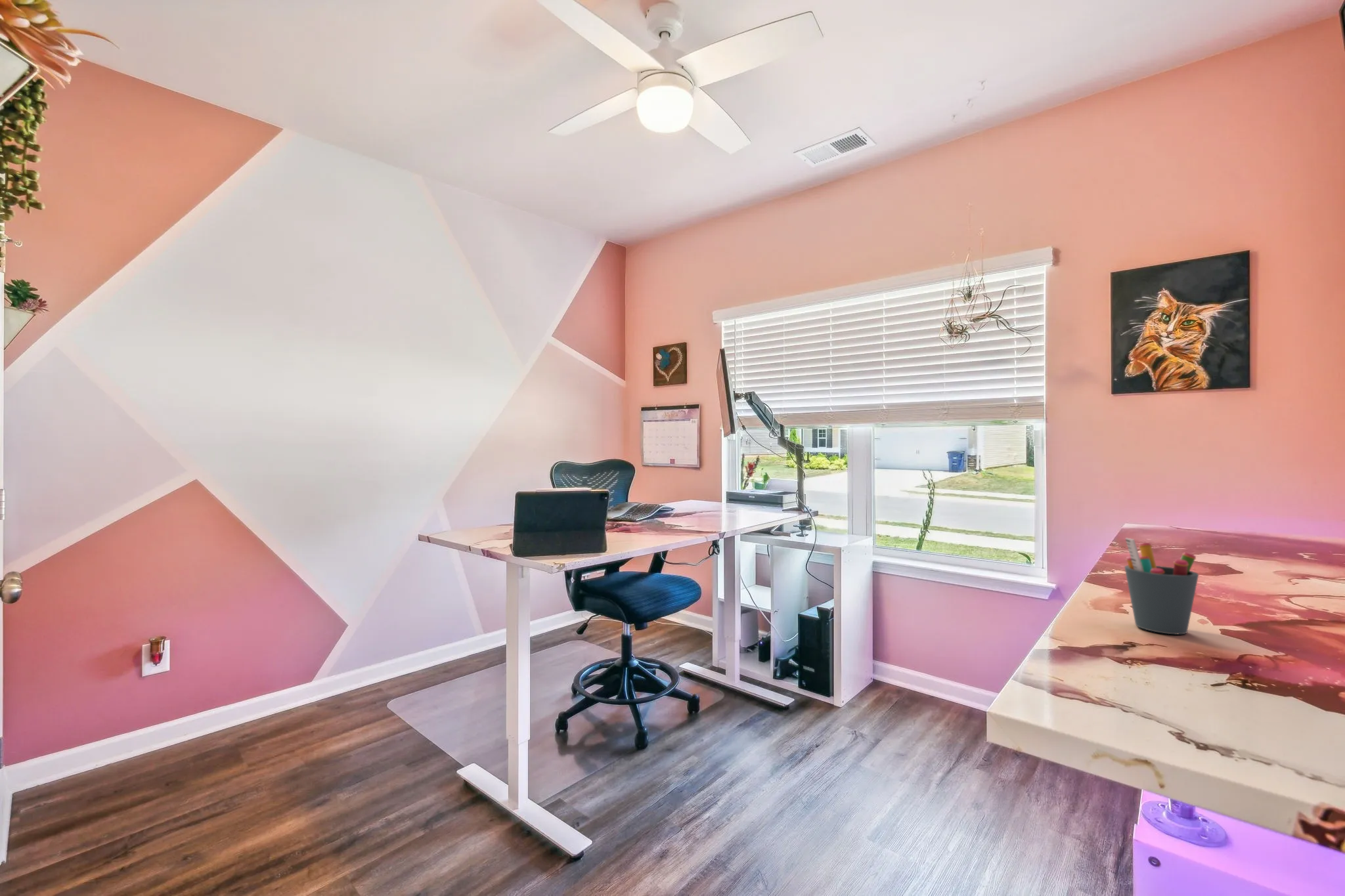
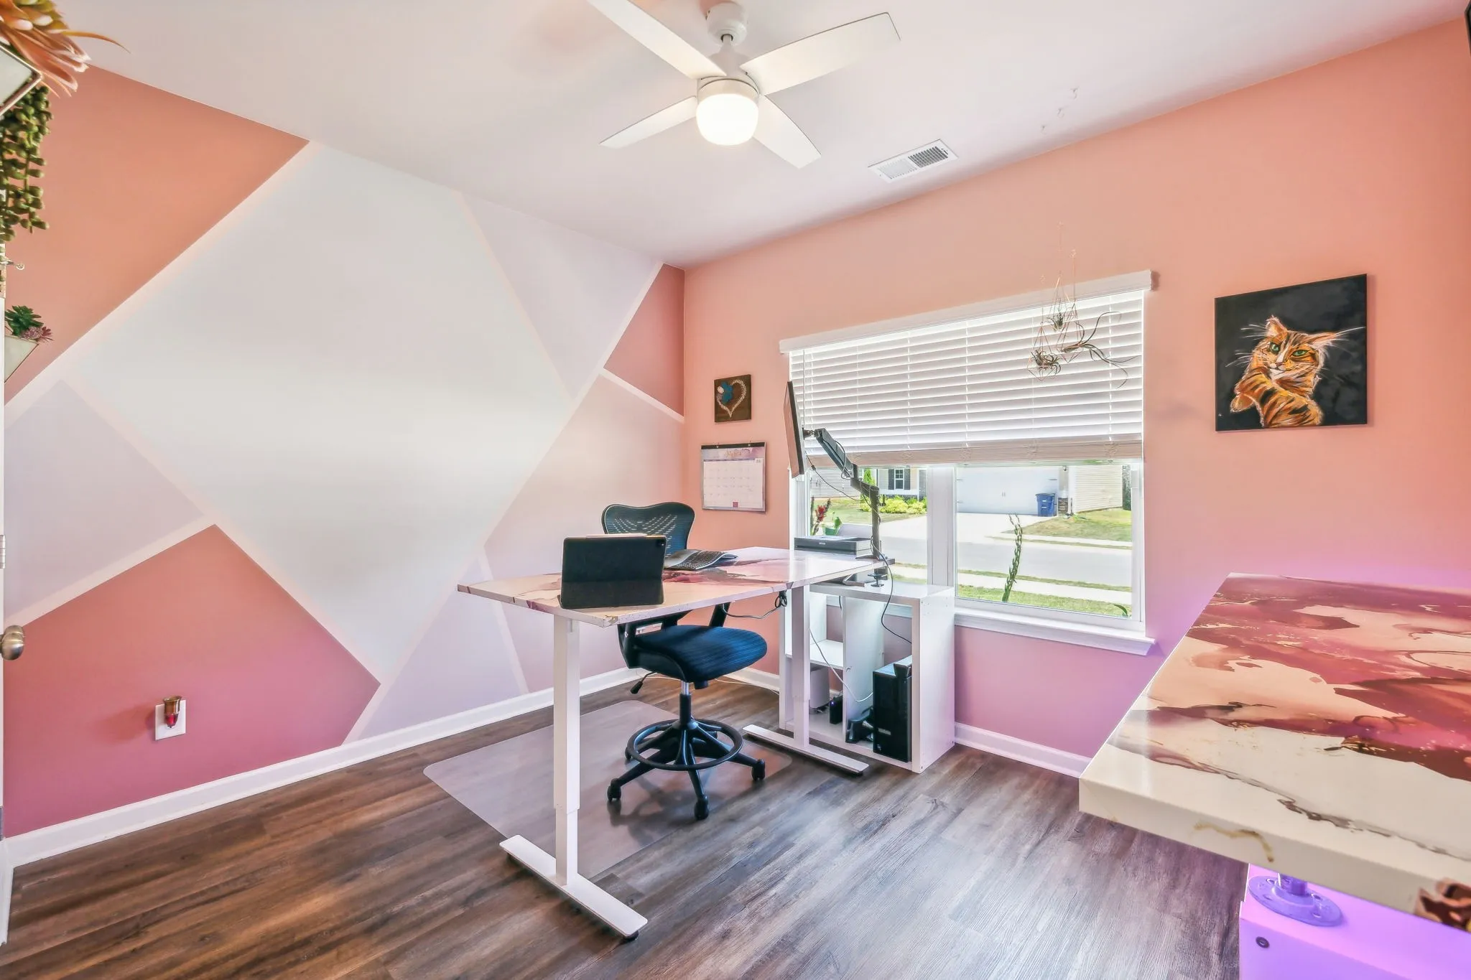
- pen holder (1160, 583)
